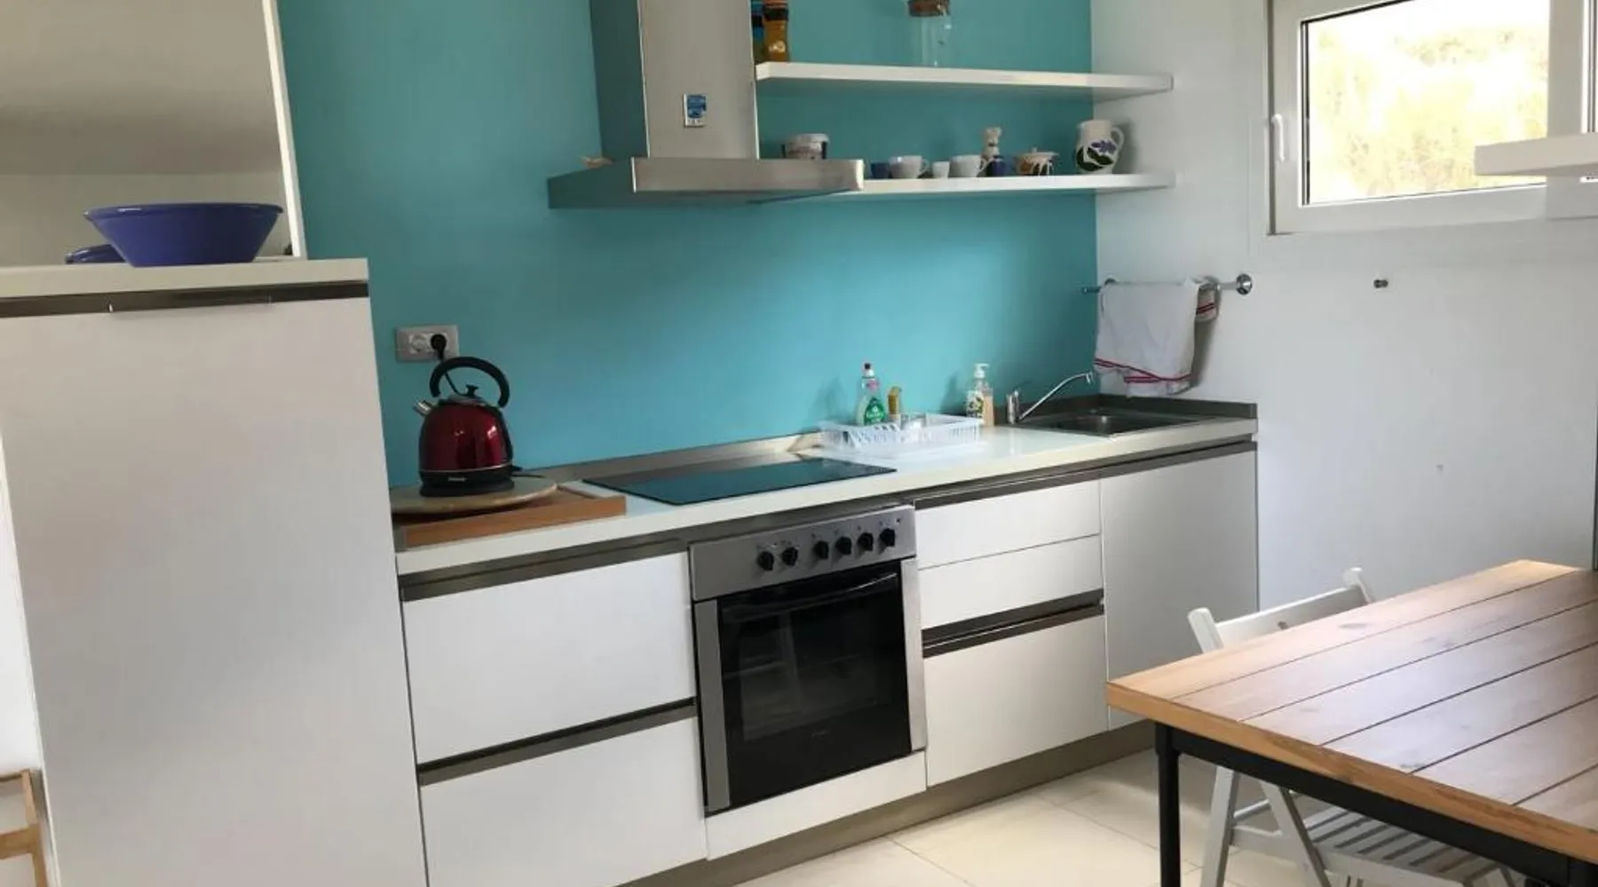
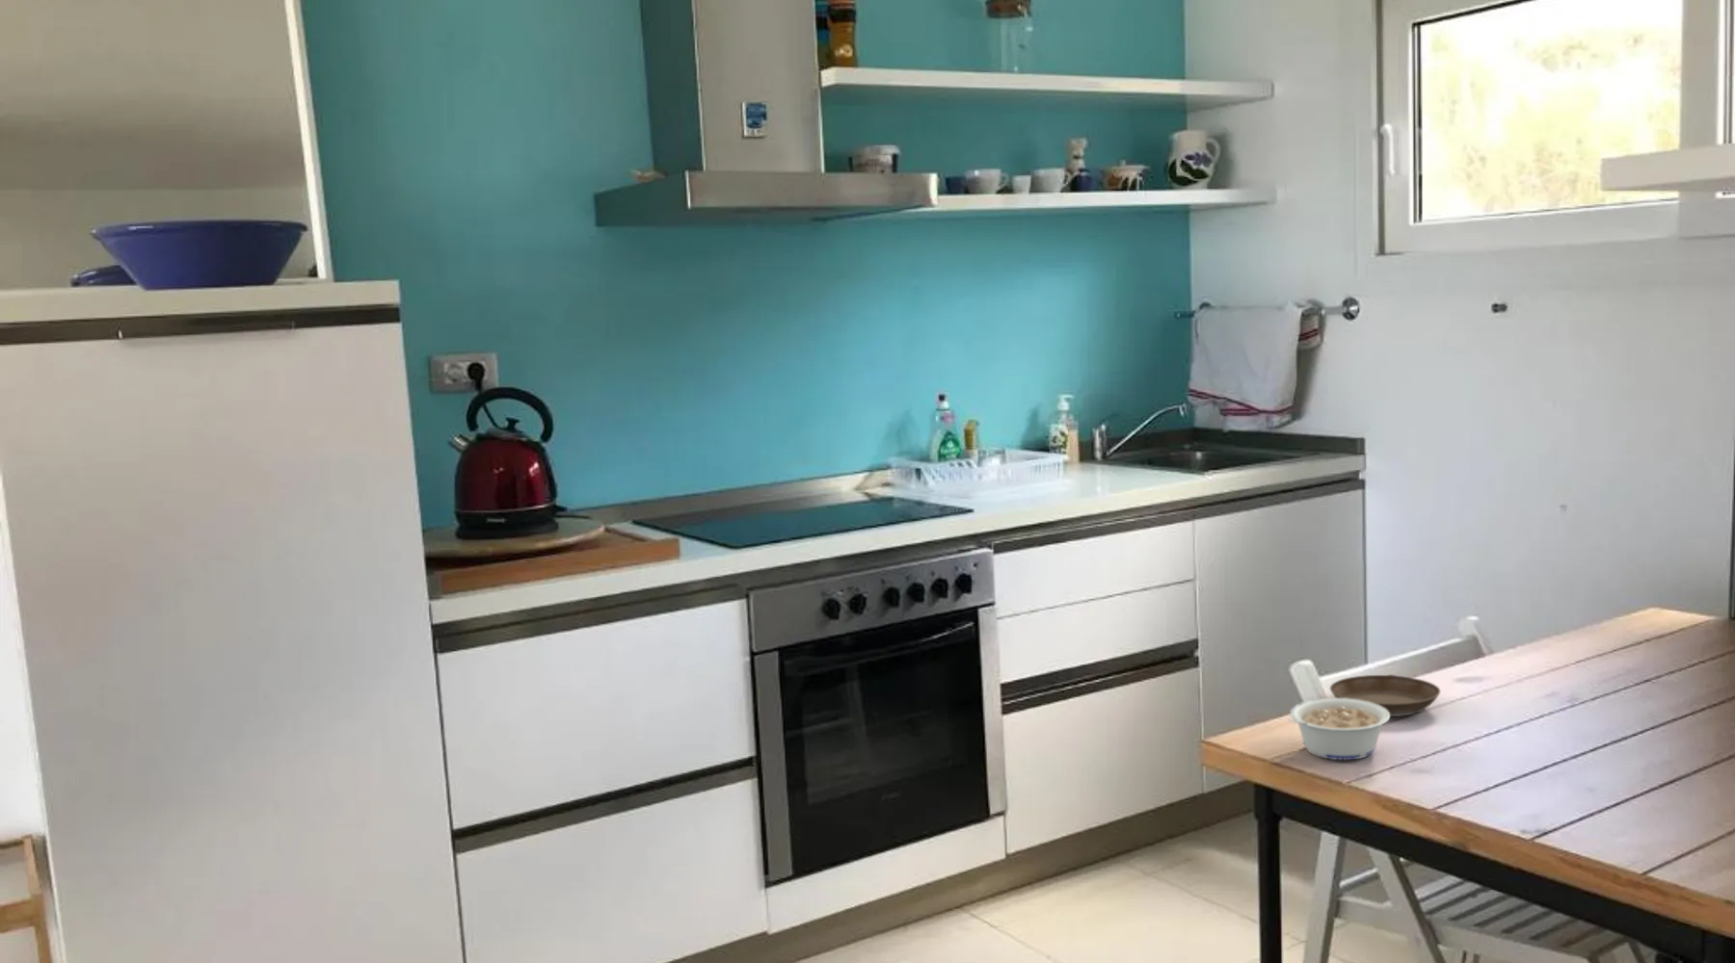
+ saucer (1384, 697)
+ legume (1339, 728)
